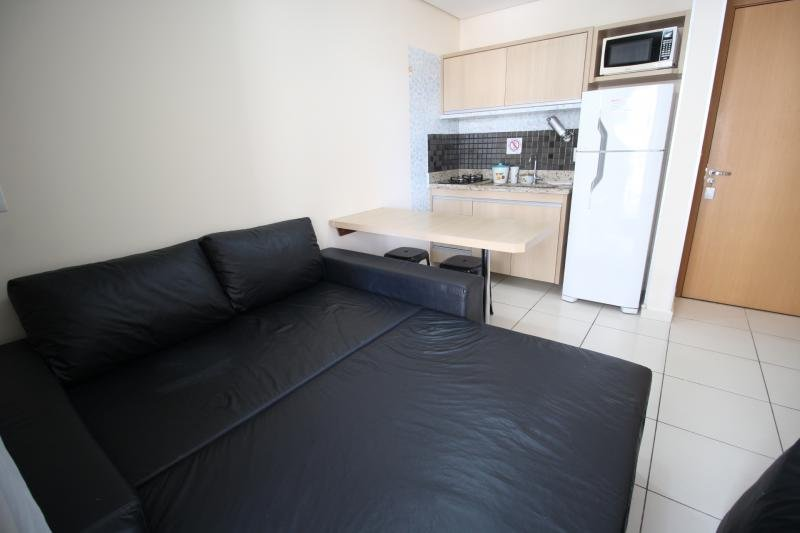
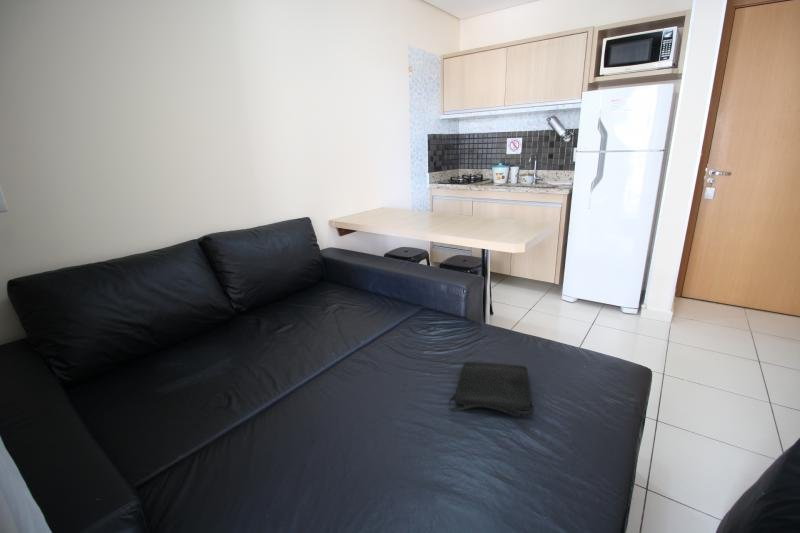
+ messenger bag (492, 387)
